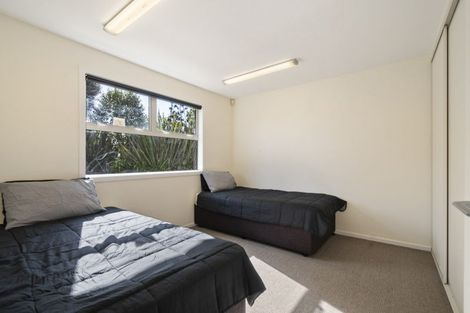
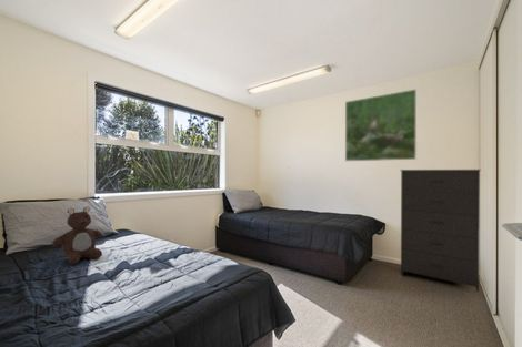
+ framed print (378, 127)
+ dresser (438, 223)
+ teddy bear (81, 233)
